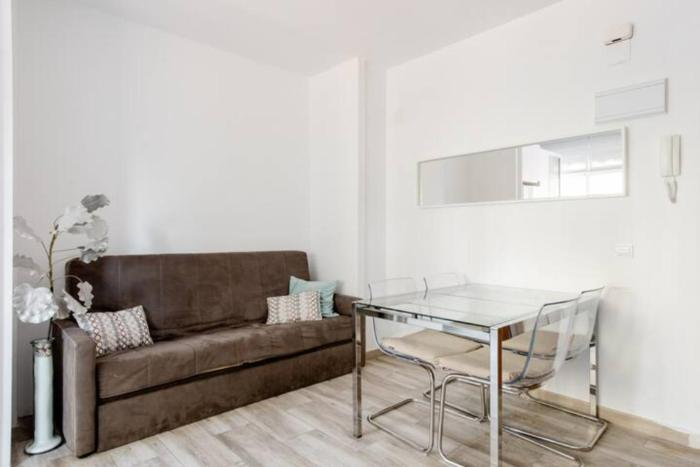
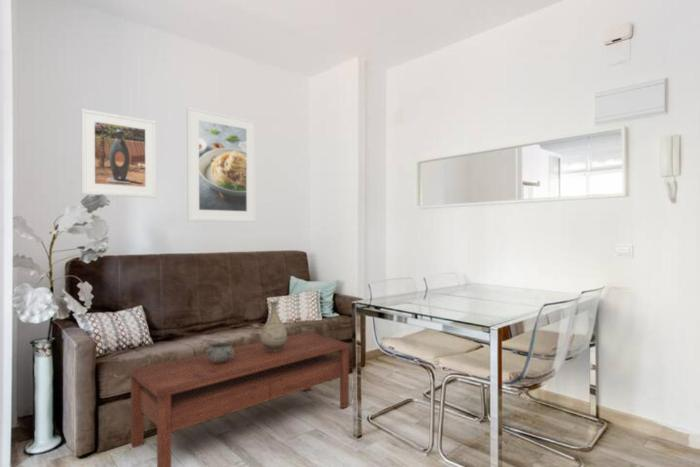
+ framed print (120, 155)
+ vase (273, 325)
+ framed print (223, 167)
+ decorative bowl (220, 353)
+ coffee table (251, 389)
